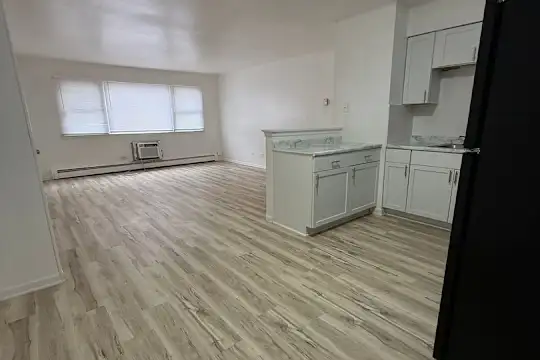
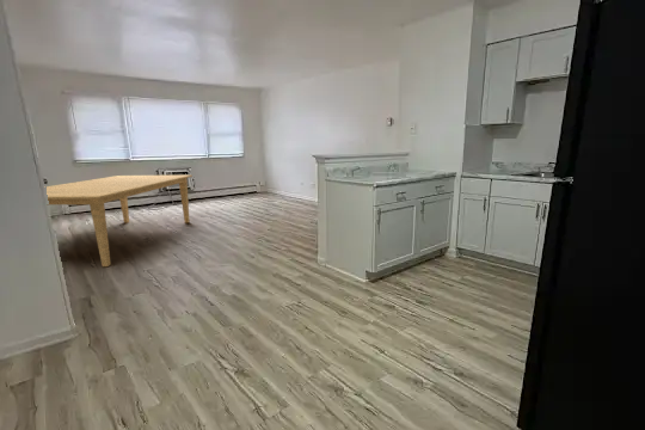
+ dining table (122, 211)
